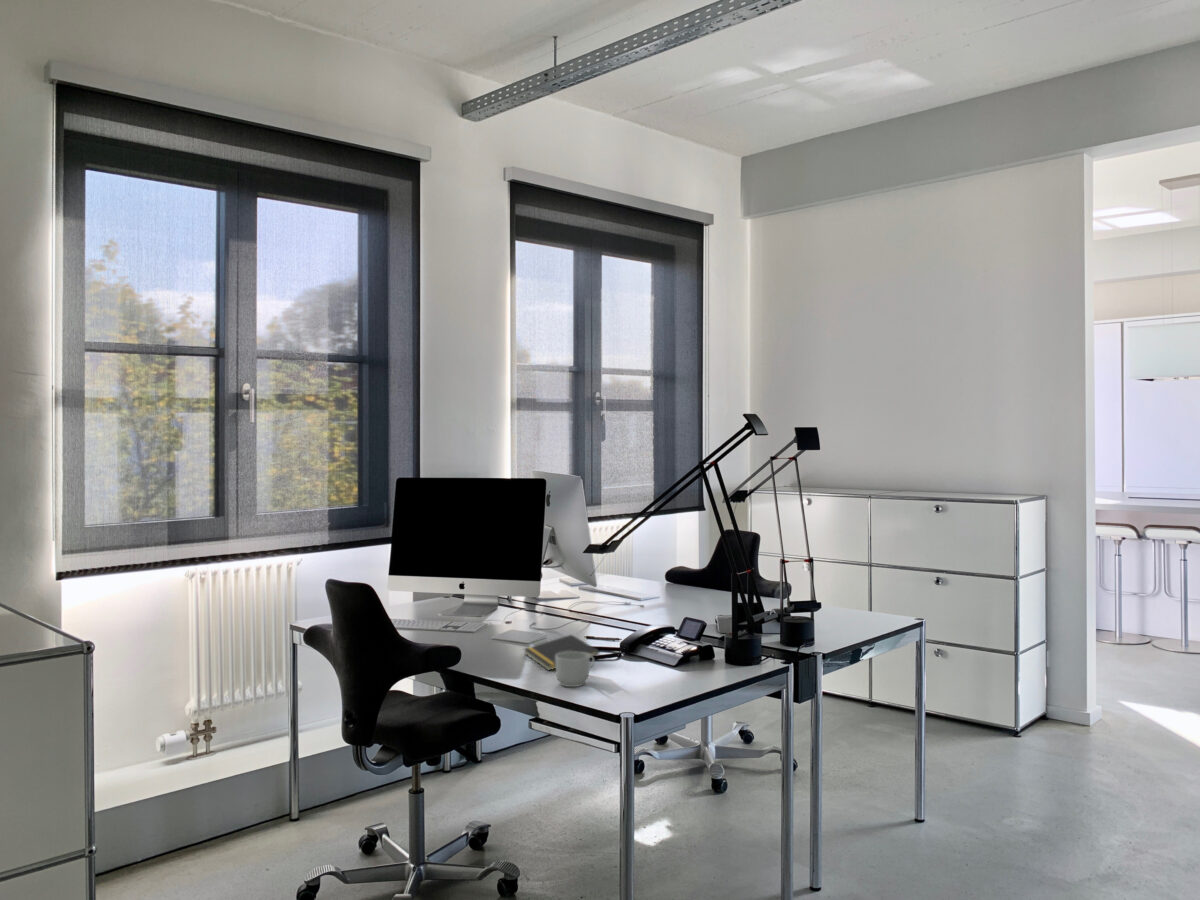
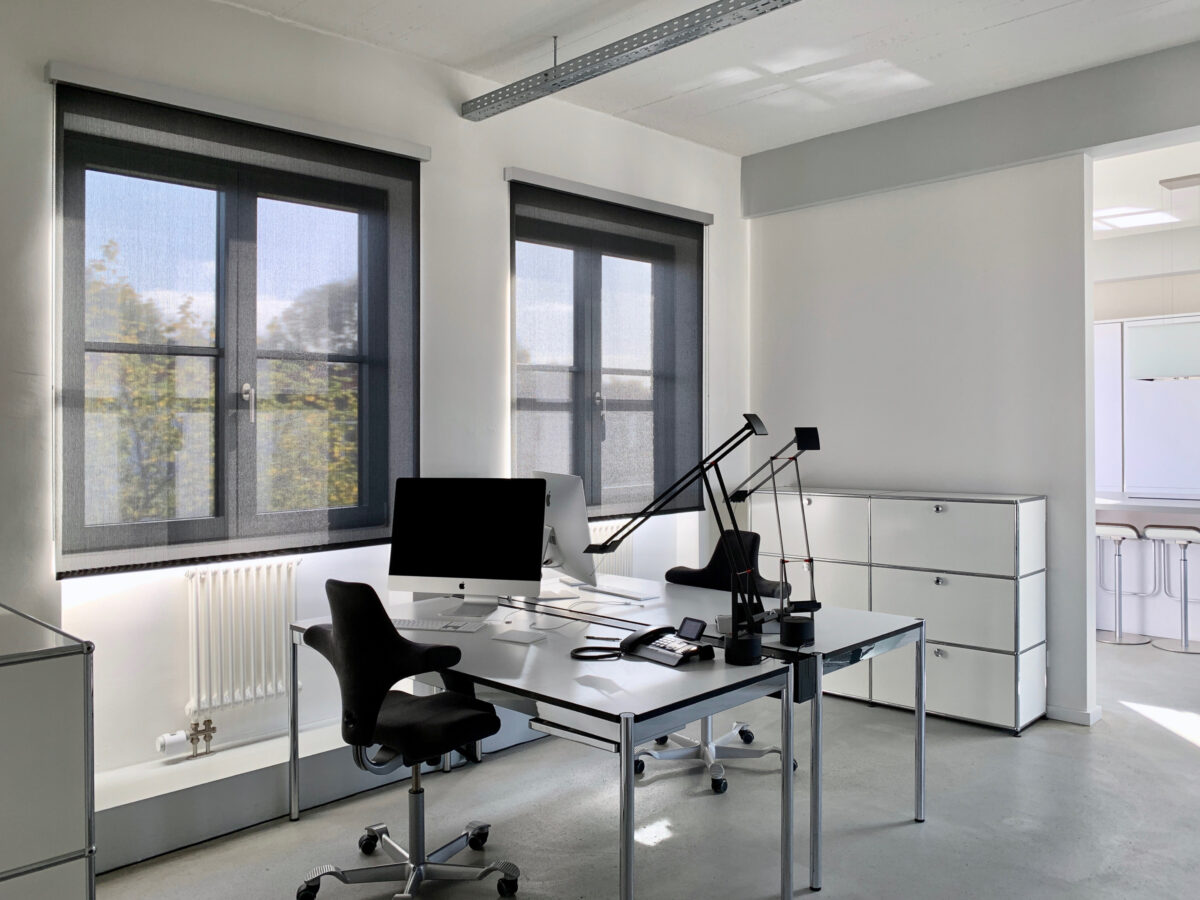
- notepad (560, 651)
- mug (576, 668)
